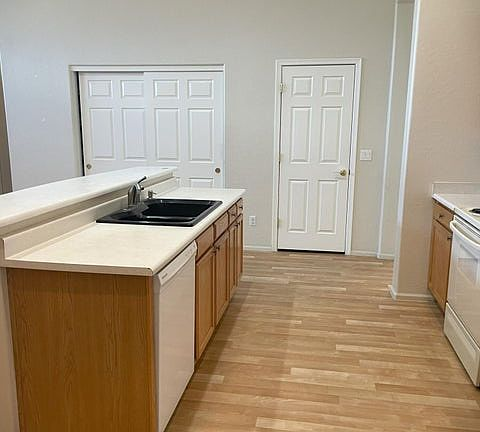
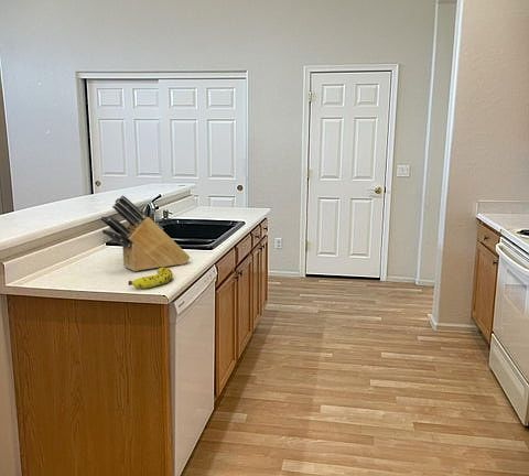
+ knife block (145, 230)
+ fruit (149, 277)
